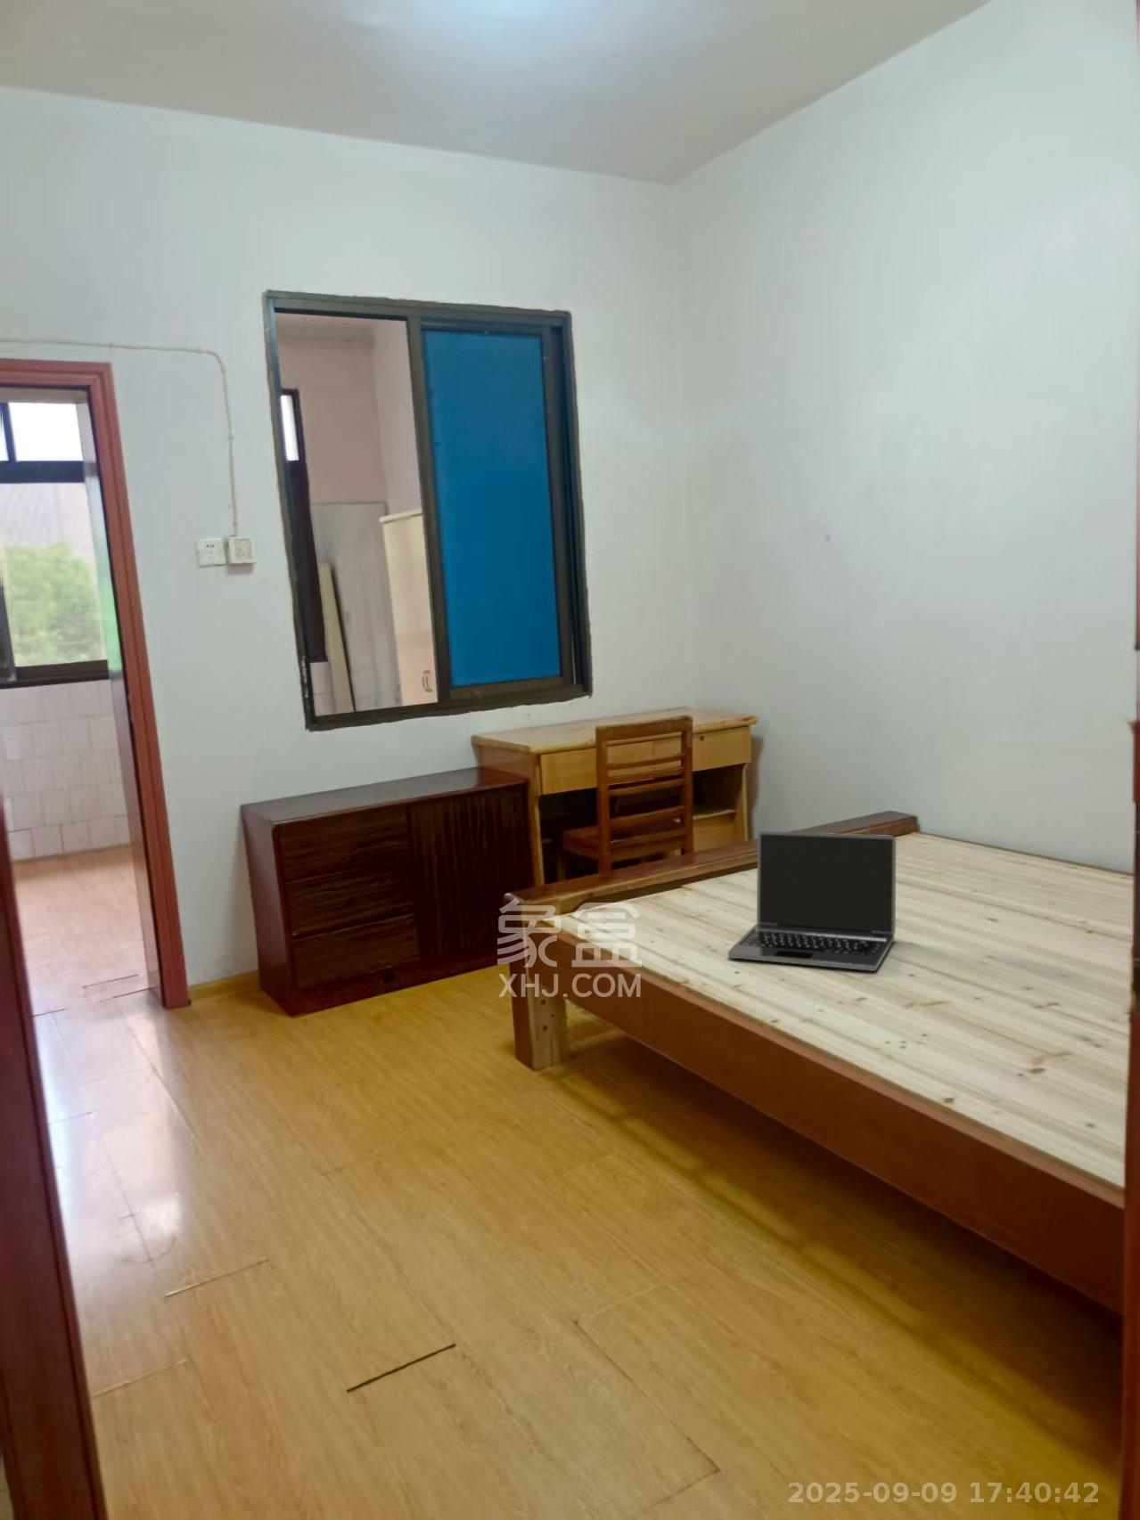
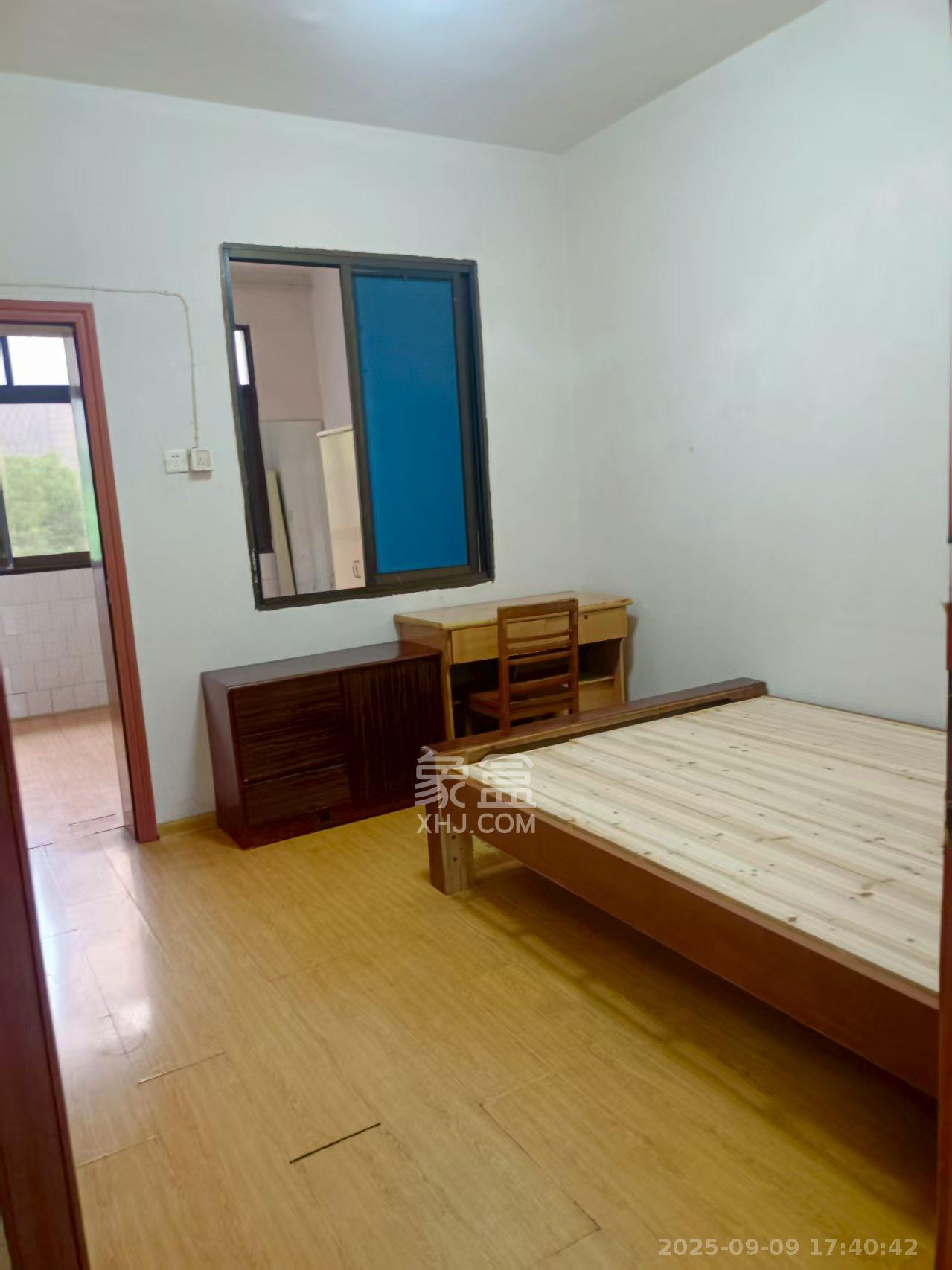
- laptop (812, 896)
